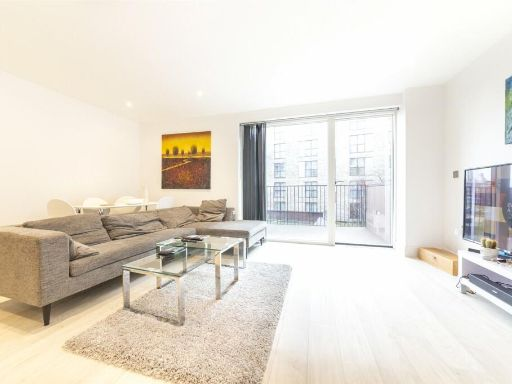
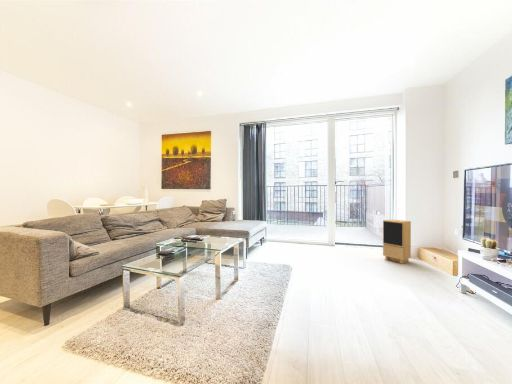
+ speaker (396, 240)
